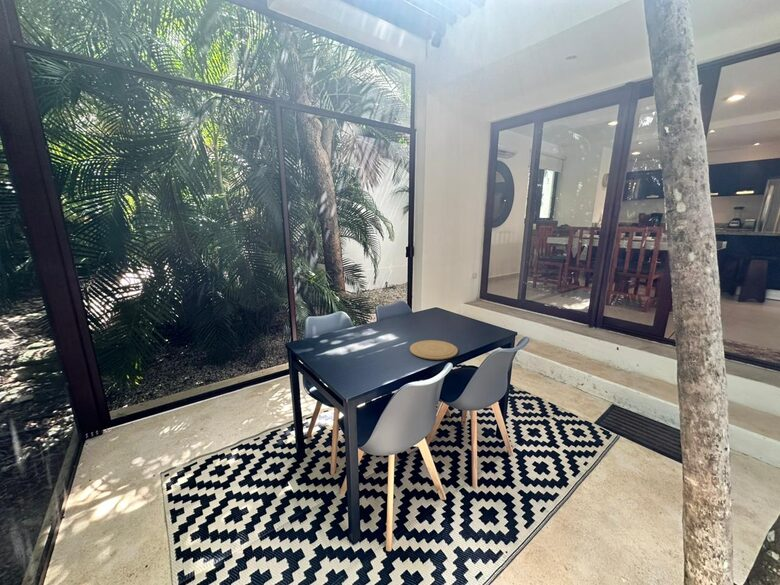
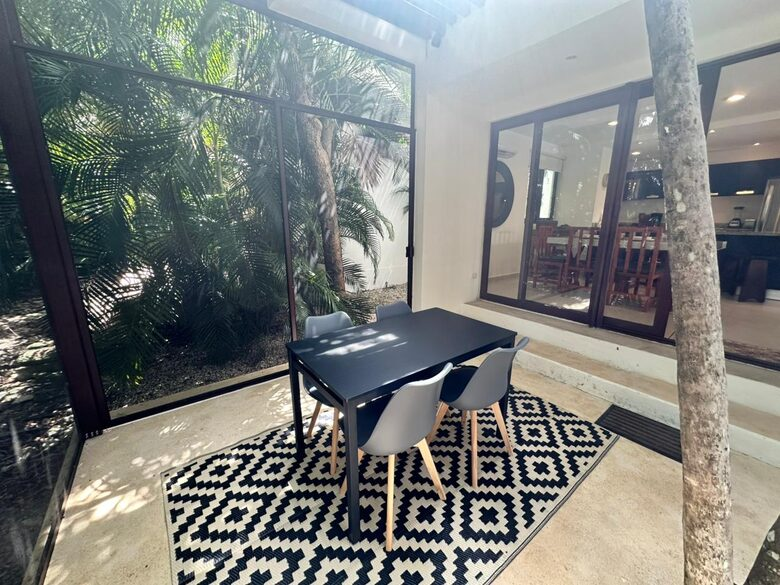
- plate (433, 348)
